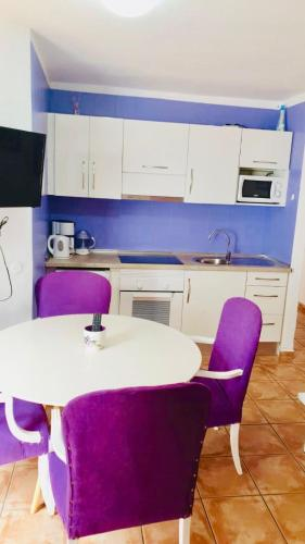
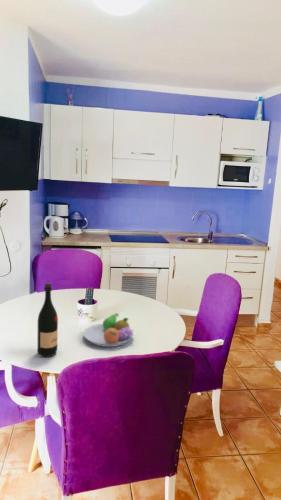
+ fruit bowl (109, 327)
+ wine bottle (47, 318)
